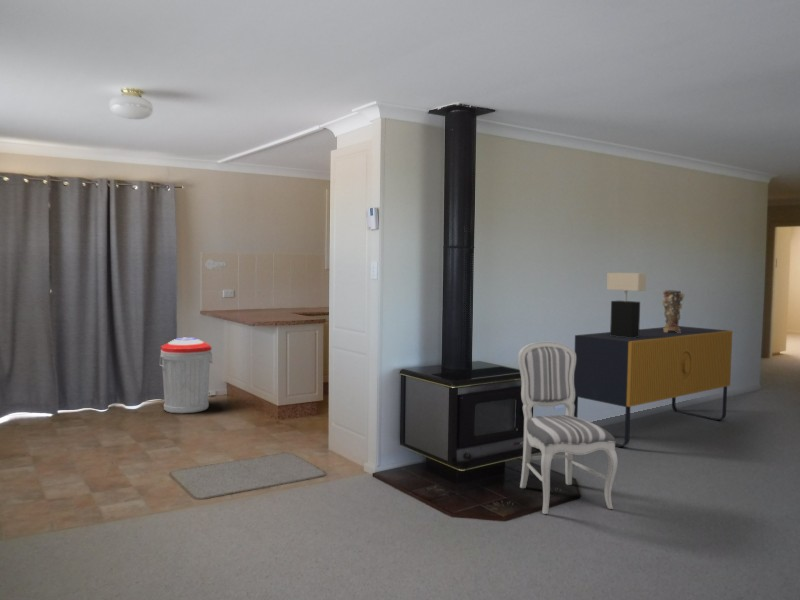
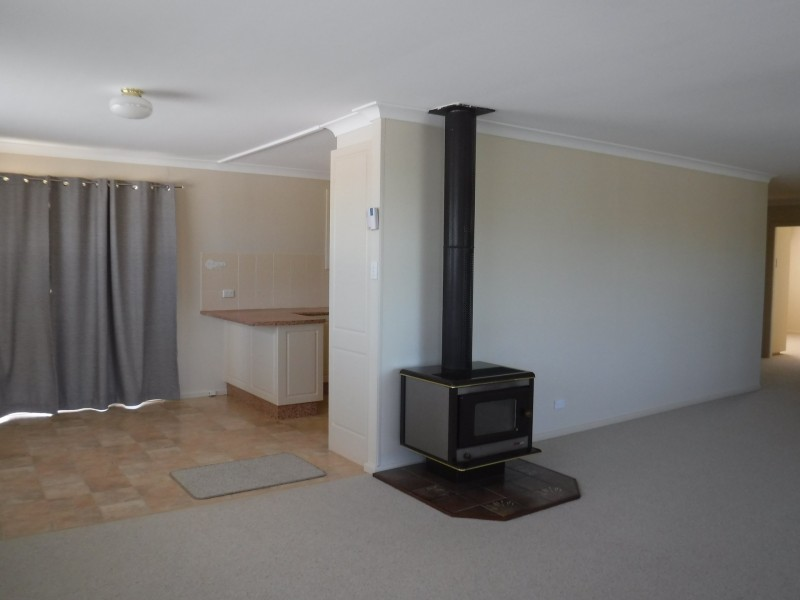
- trash can (186, 373)
- sideboard (656, 380)
- dining chair (561, 421)
- decorative vase (671, 311)
- table lamp (625, 304)
